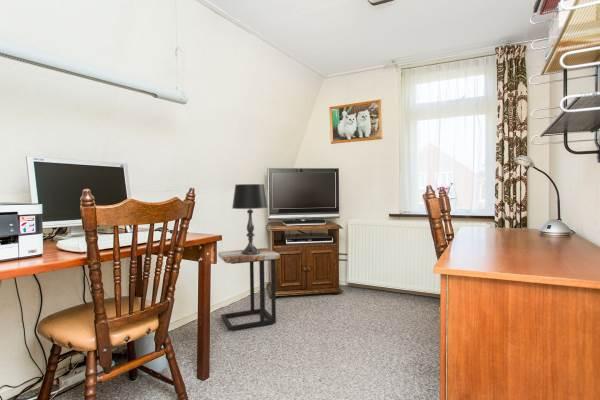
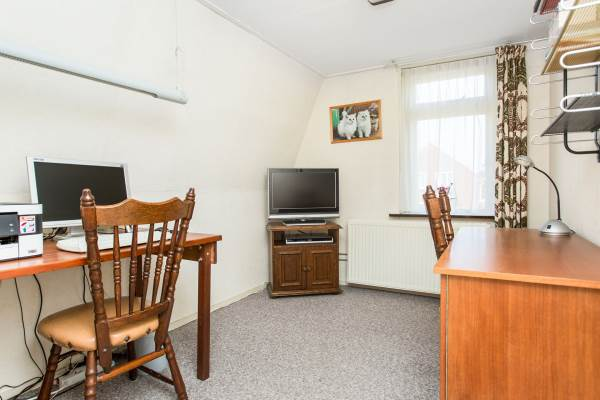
- side table (250, 286)
- table lamp (250, 218)
